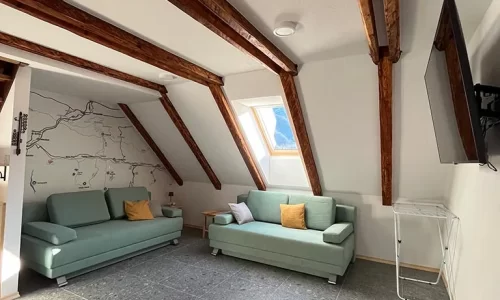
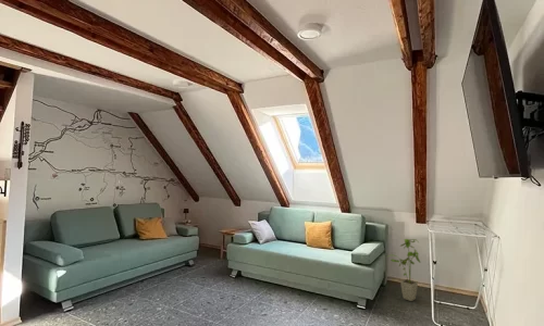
+ house plant (405, 267)
